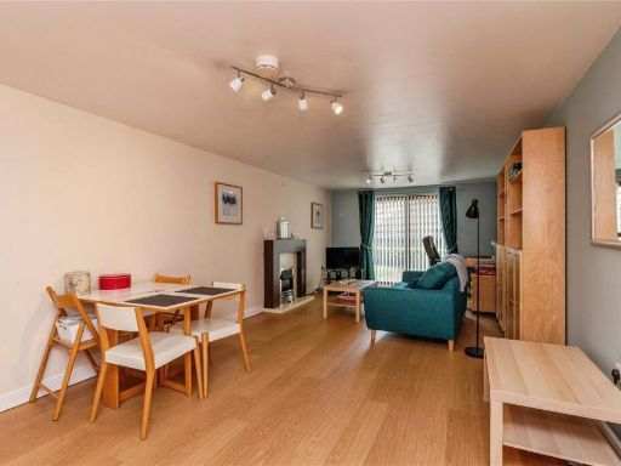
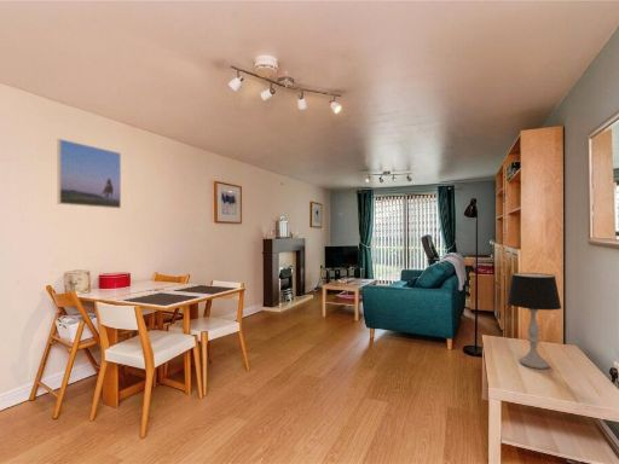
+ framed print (91, 176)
+ table lamp (533, 319)
